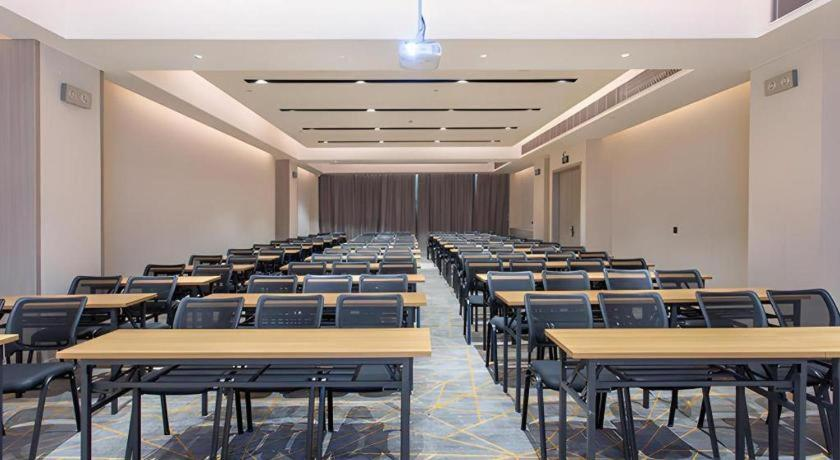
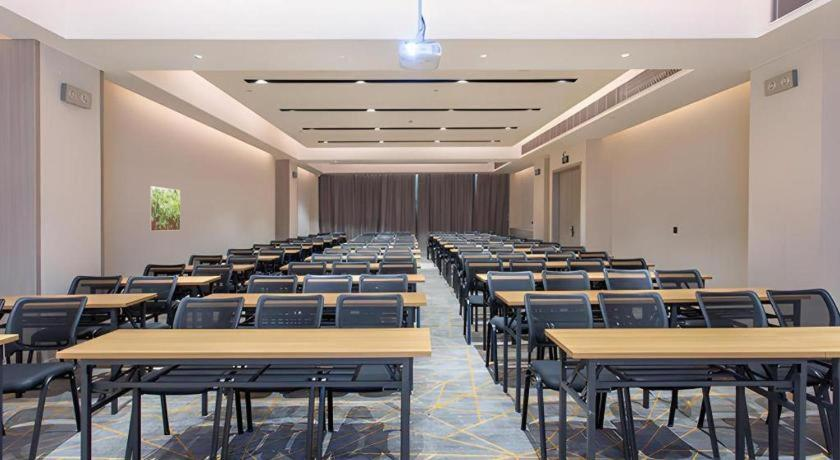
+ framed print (165, 209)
